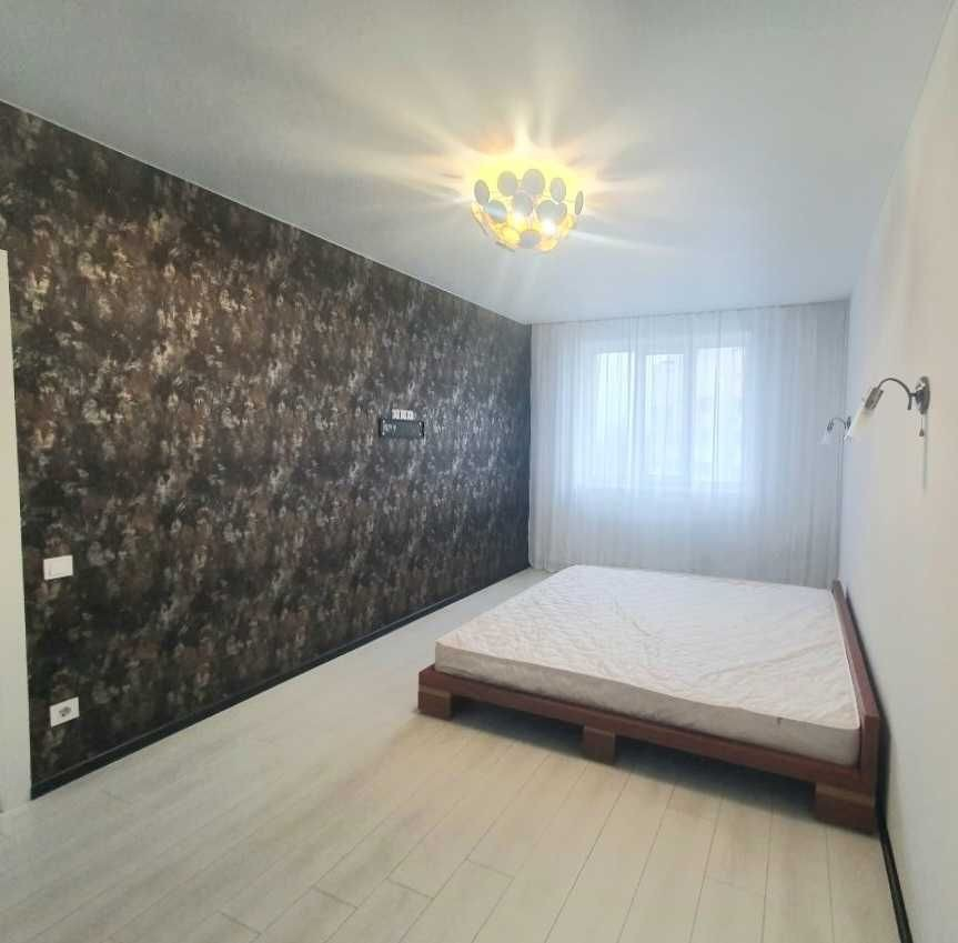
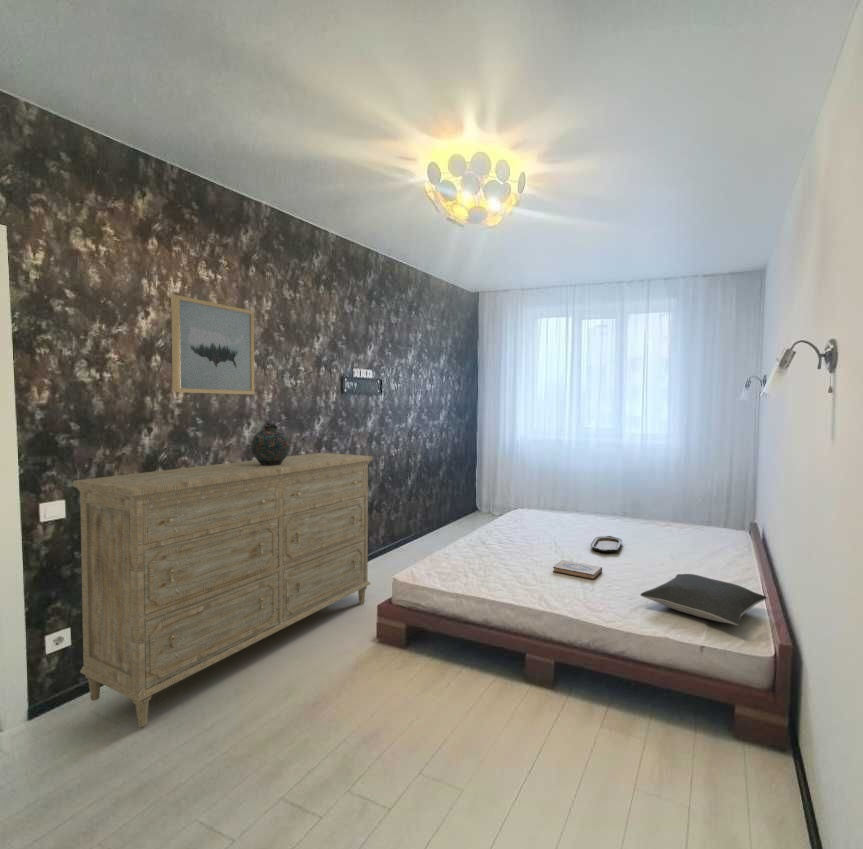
+ hardback book (577, 569)
+ serving tray (606, 544)
+ wall art (216, 348)
+ snuff bottle (270, 442)
+ pillow (703, 596)
+ dresser (254, 554)
